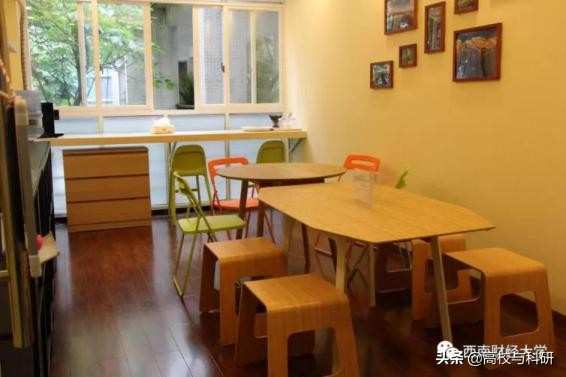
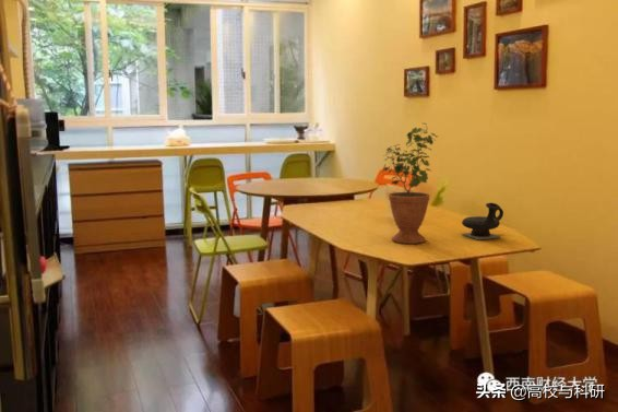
+ teapot (486, 219)
+ potted plant (411, 181)
